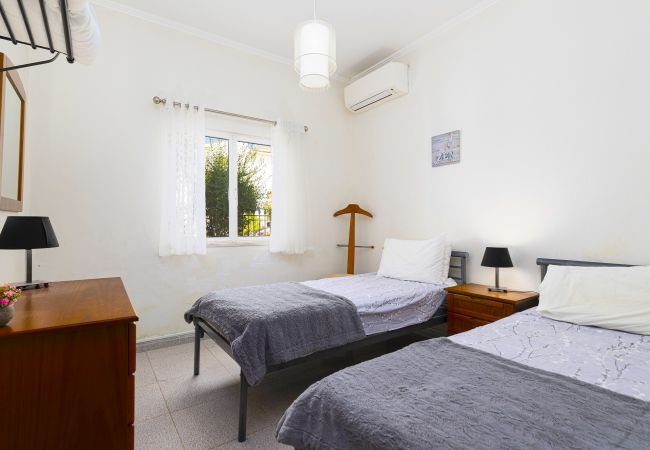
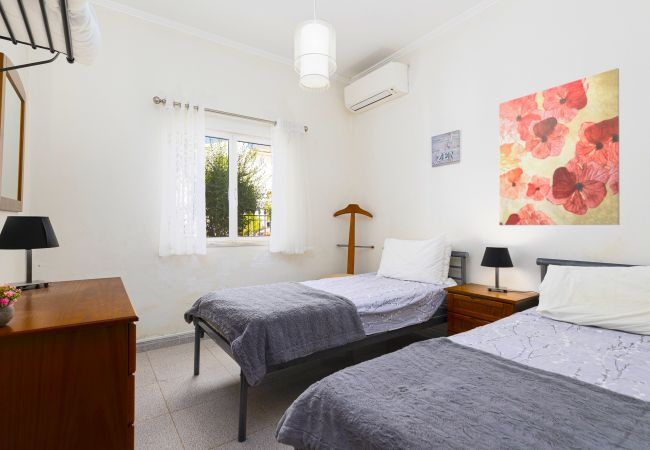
+ wall art (551, 156)
